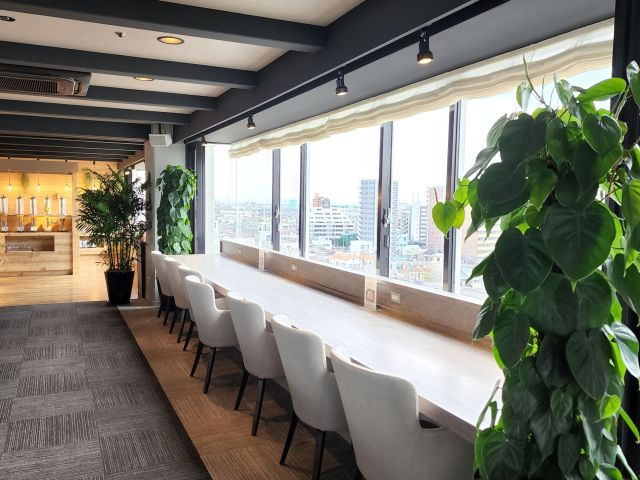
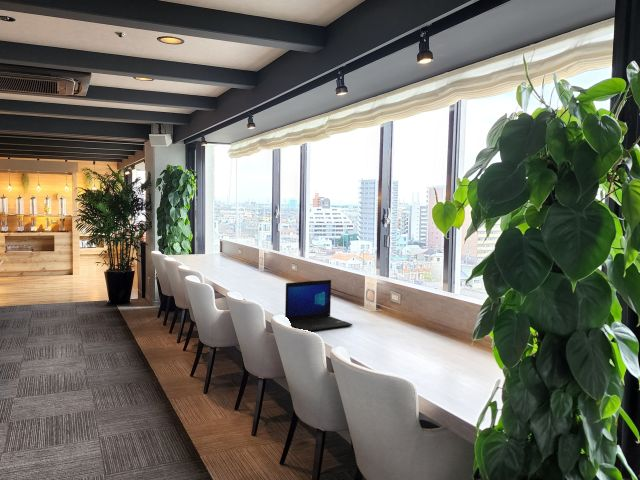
+ laptop (318, 304)
